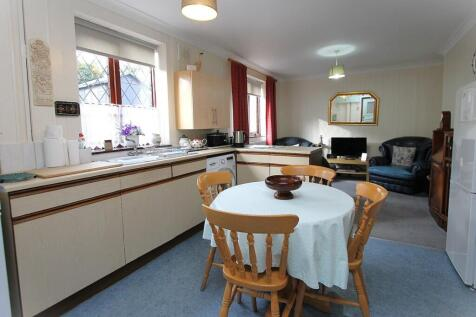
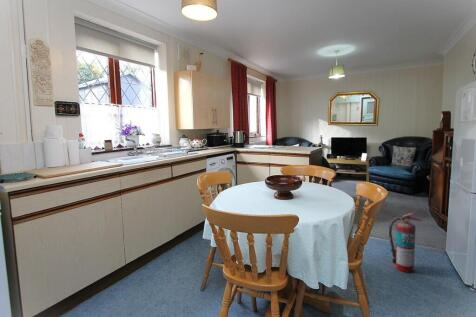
+ fire extinguisher (404, 240)
